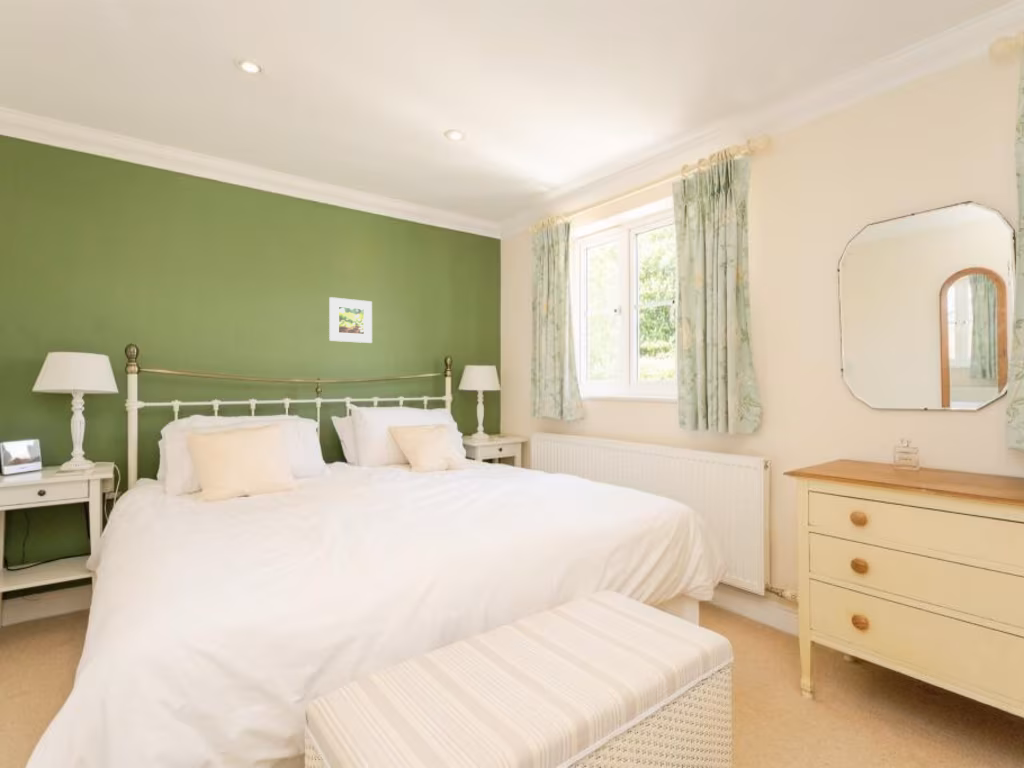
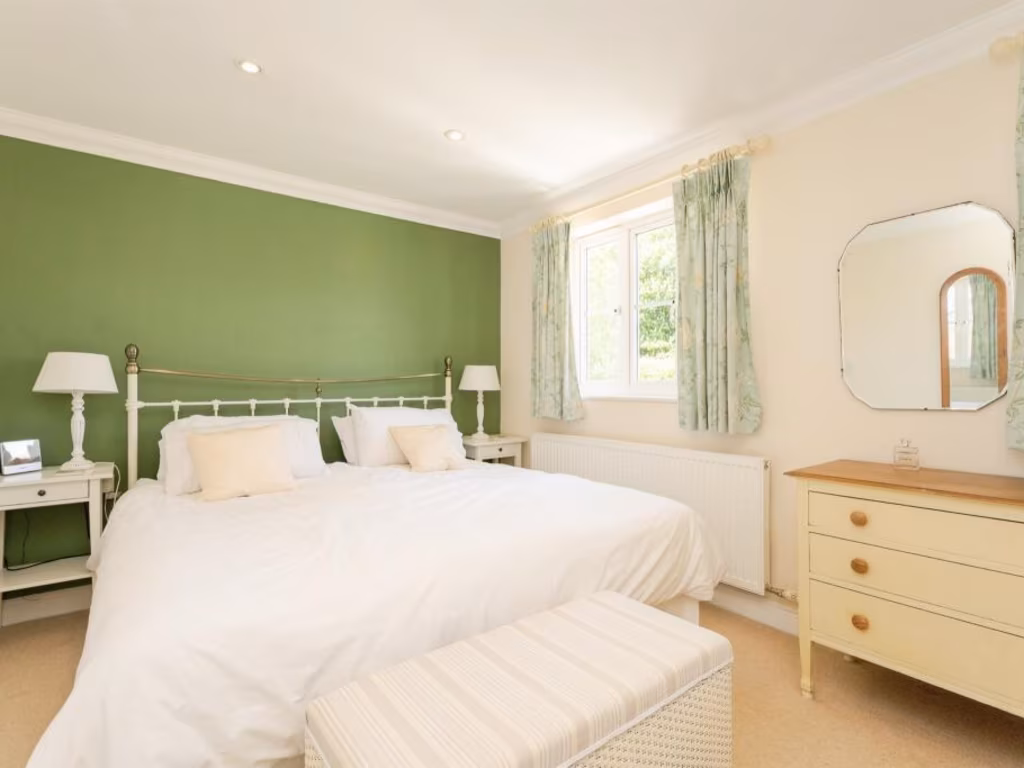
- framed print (351, 320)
